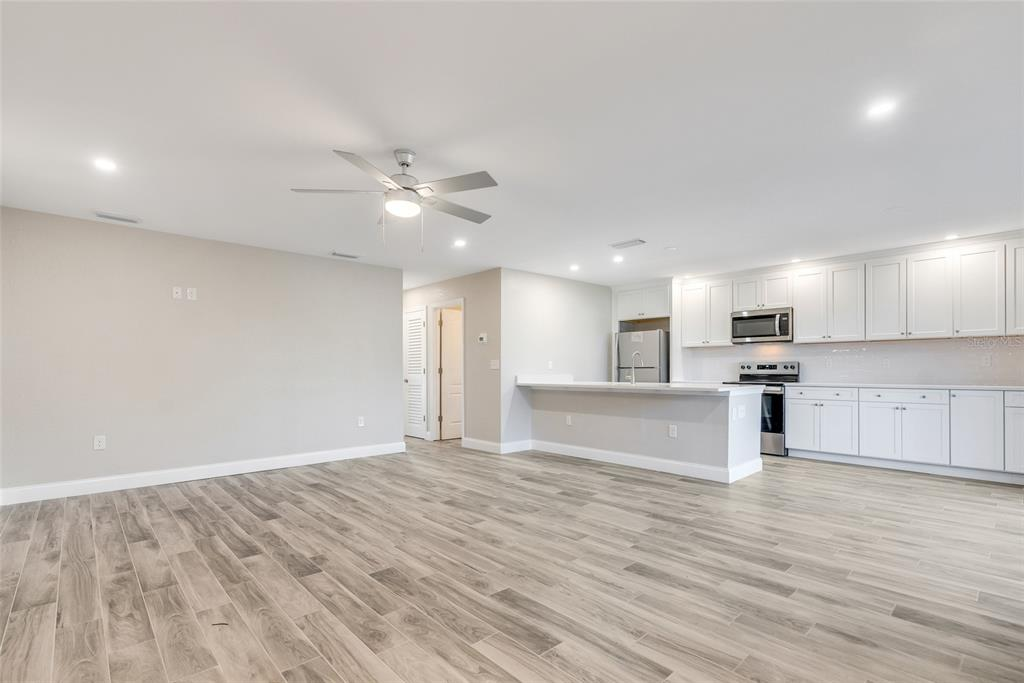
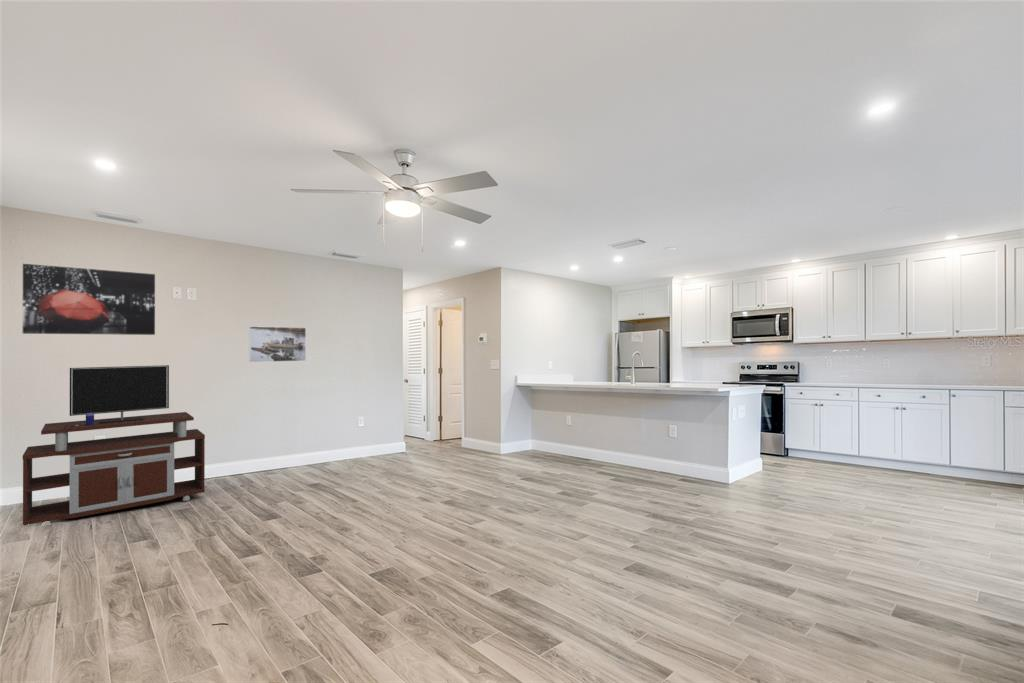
+ speaker (79, 425)
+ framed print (278, 344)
+ wall art (93, 301)
+ tv stand (121, 437)
